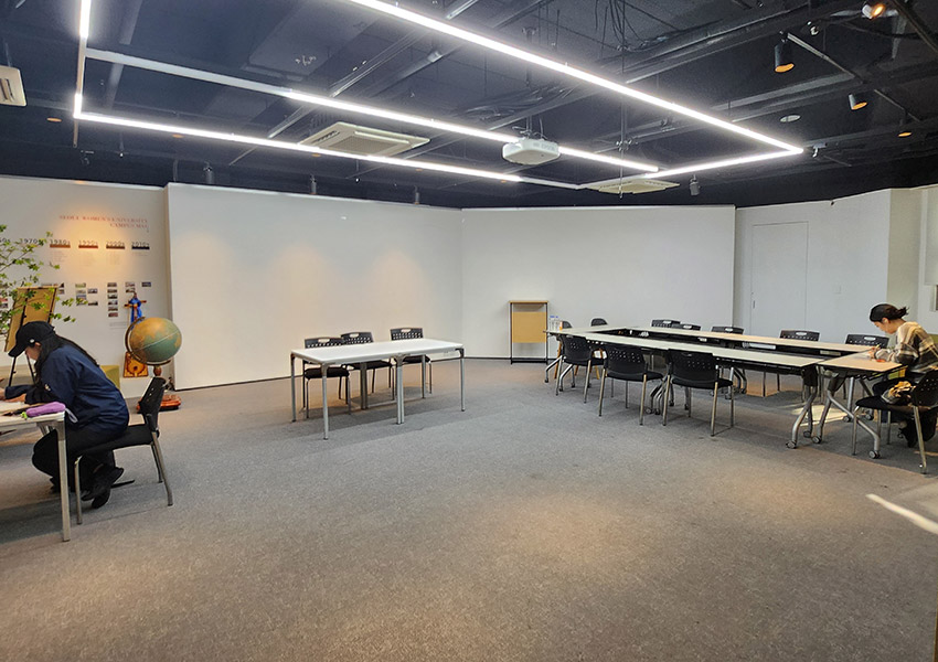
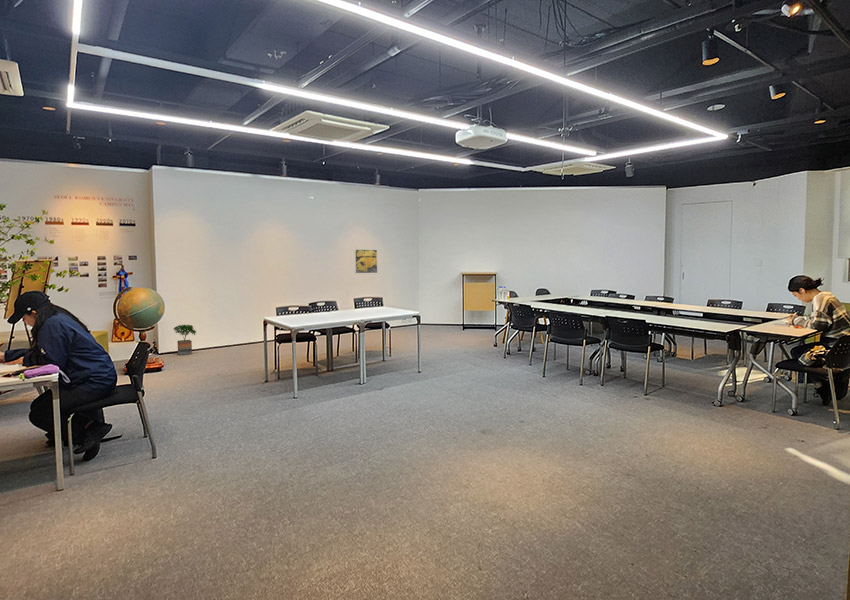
+ potted tree (184, 339)
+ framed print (366, 261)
